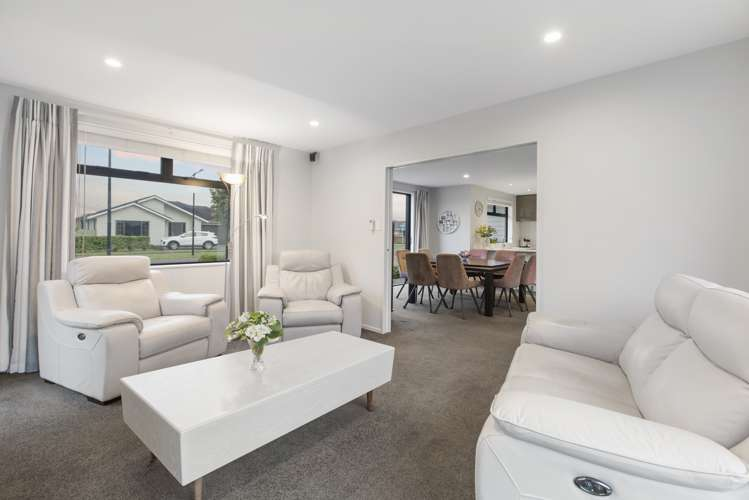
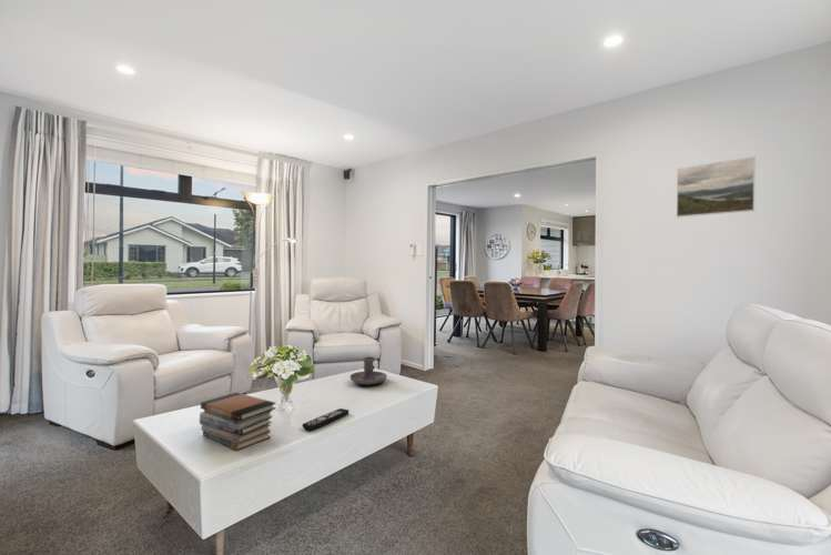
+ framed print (713, 189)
+ candle holder (368, 369)
+ book stack (236, 418)
+ remote control (326, 418)
